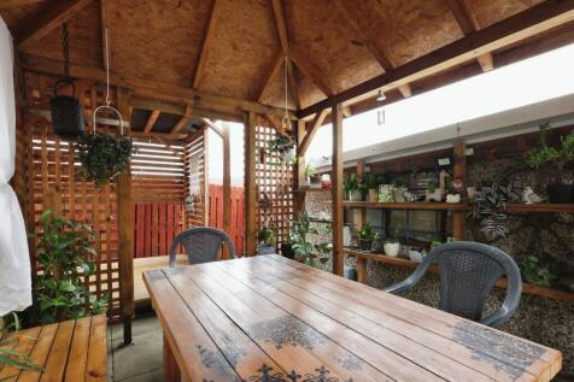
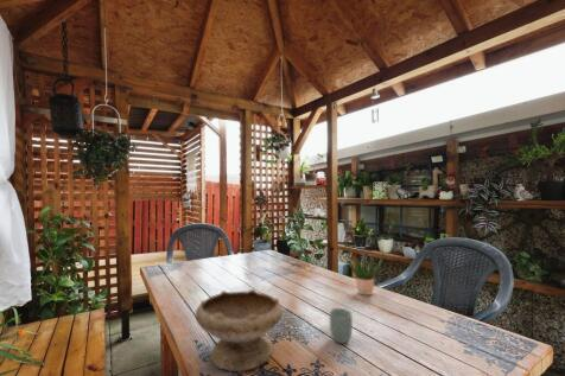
+ bowl (240, 326)
+ potted plant (364, 269)
+ cup (341, 326)
